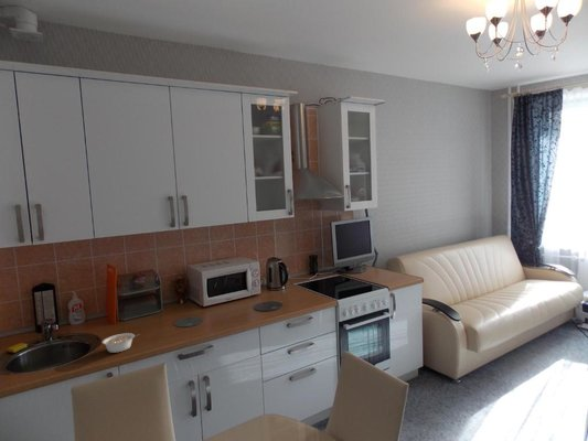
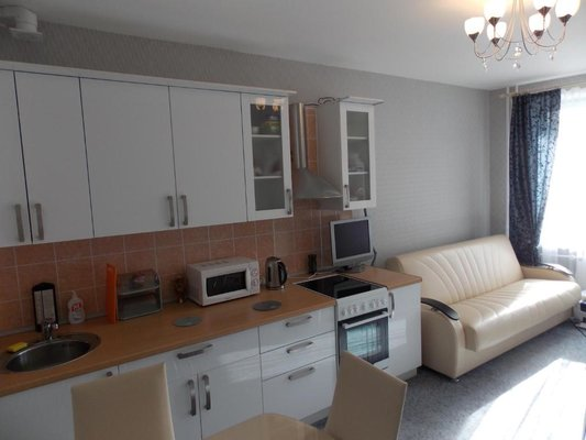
- legume (119, 342)
